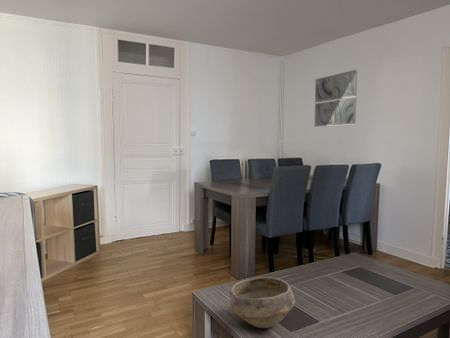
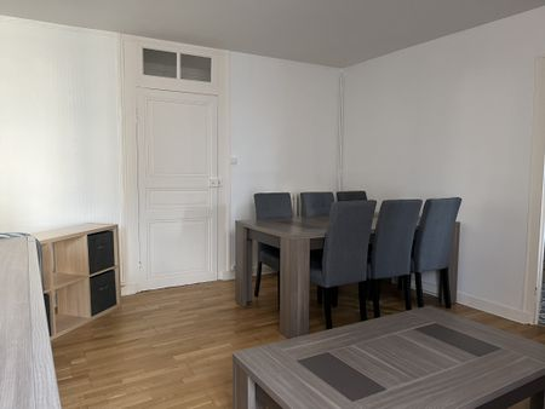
- bowl (261, 303)
- wall art (334, 99)
